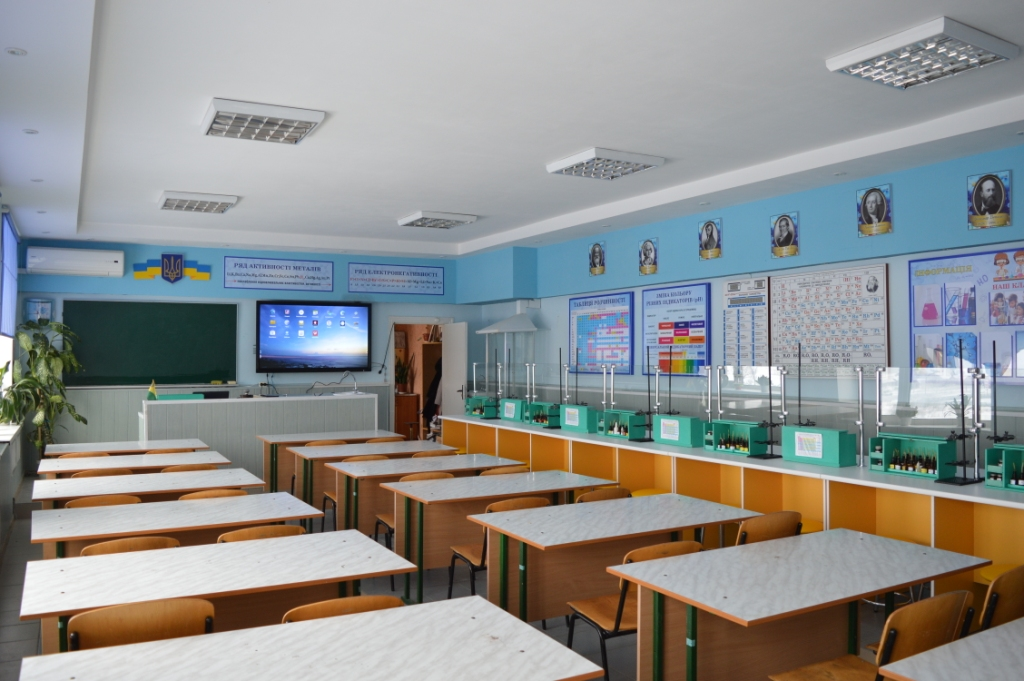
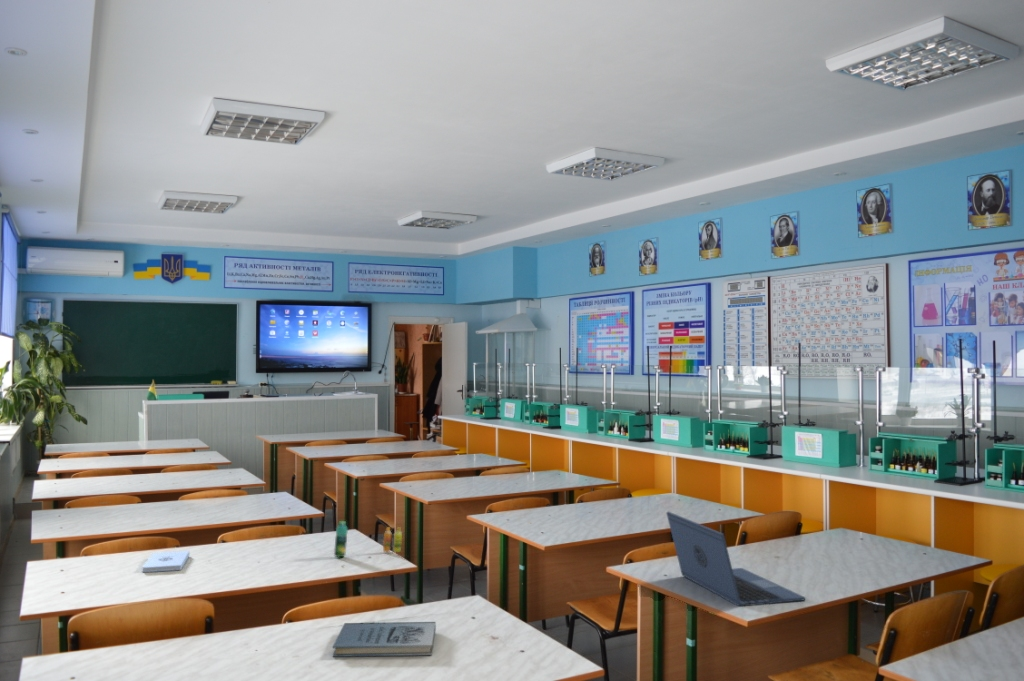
+ notepad (166, 561)
+ beverage bottle (384, 536)
+ book (386, 638)
+ laptop (728, 554)
